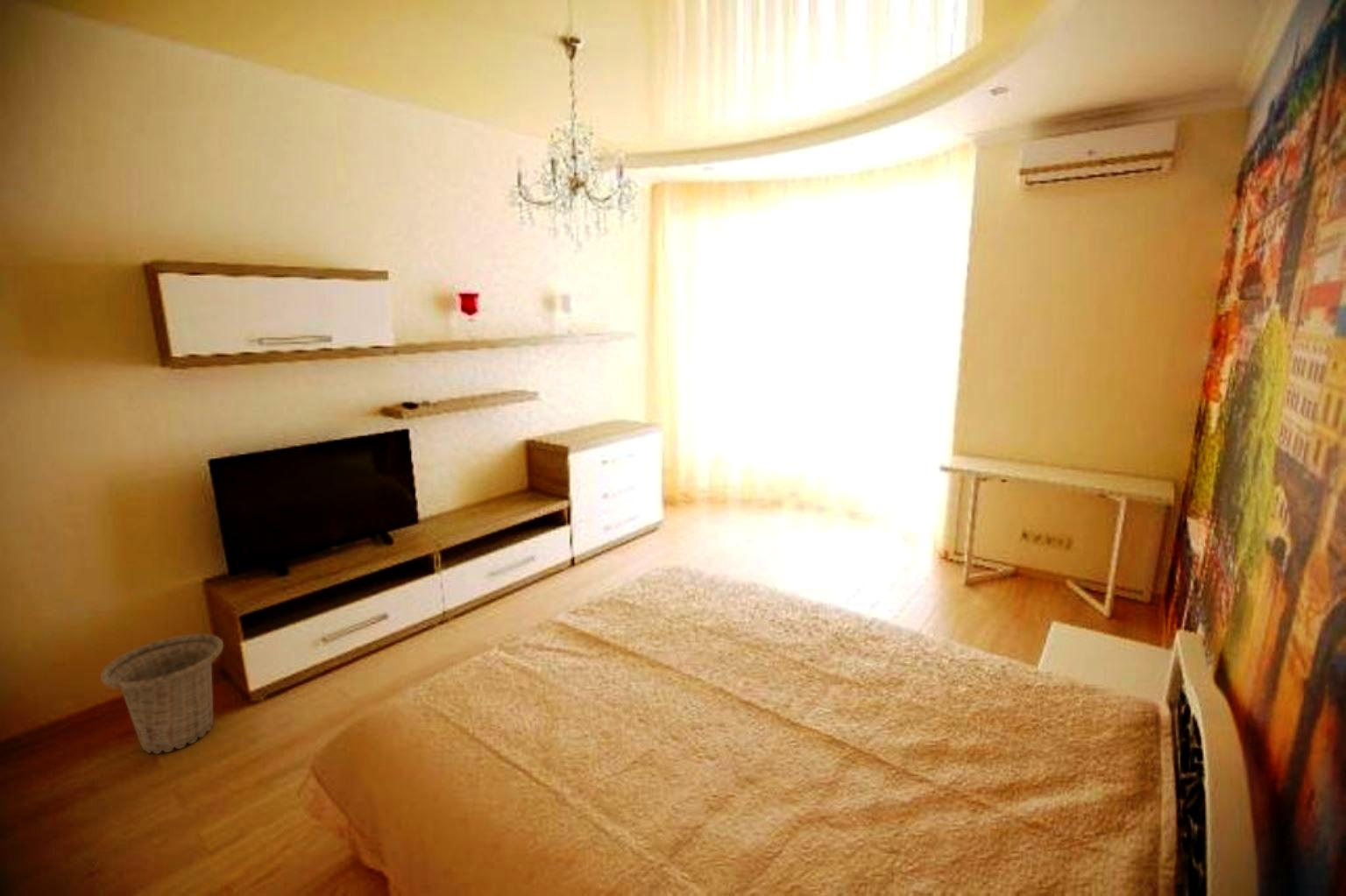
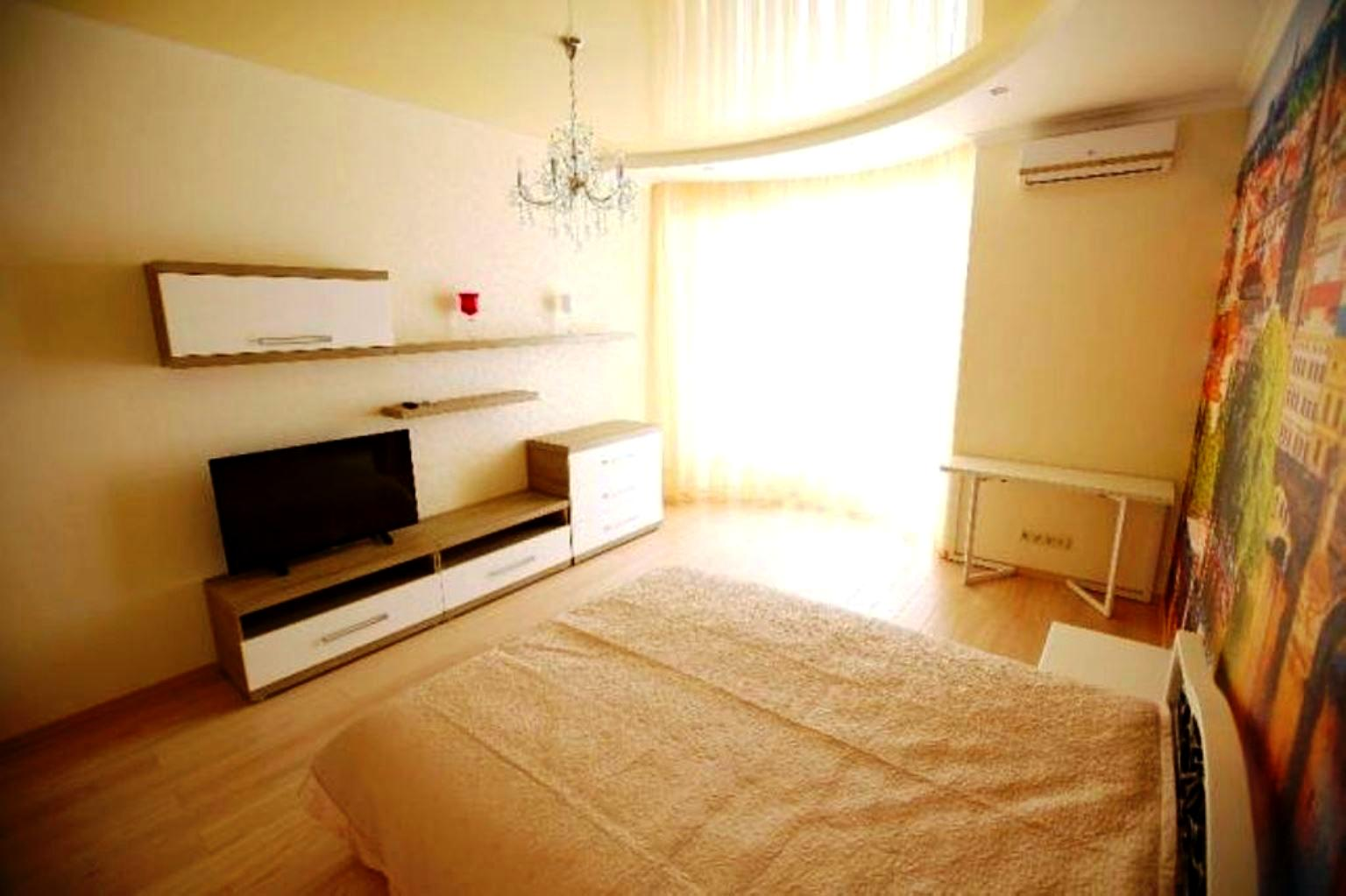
- basket (172, 695)
